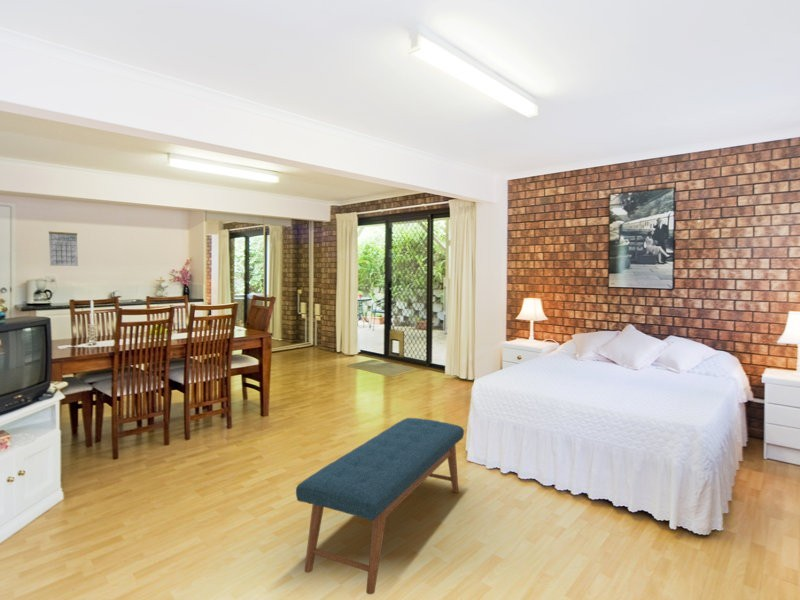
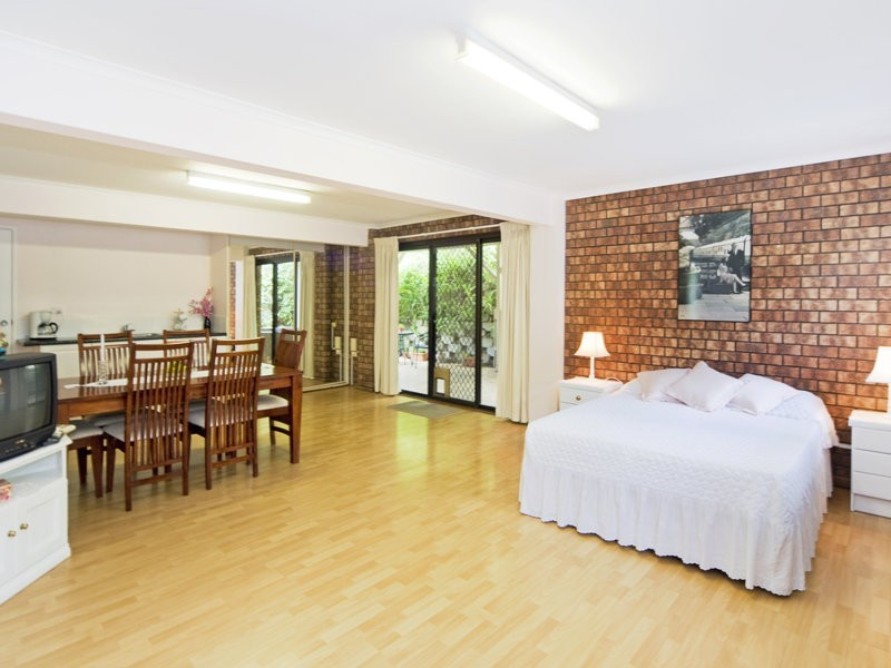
- calendar (63, 245)
- bench (393, 484)
